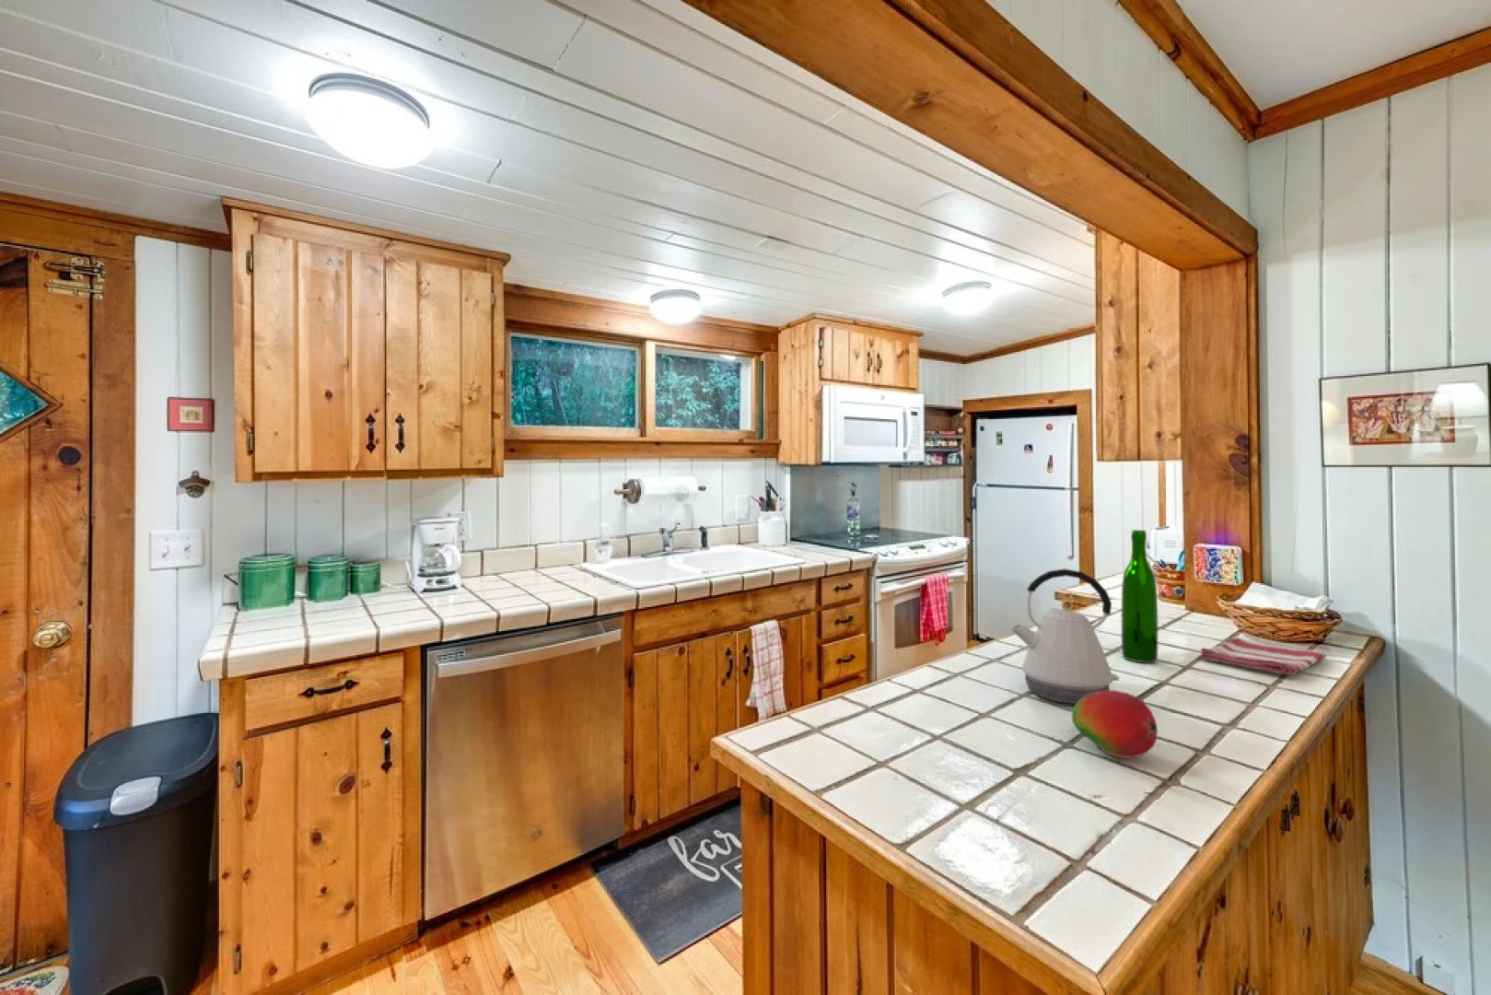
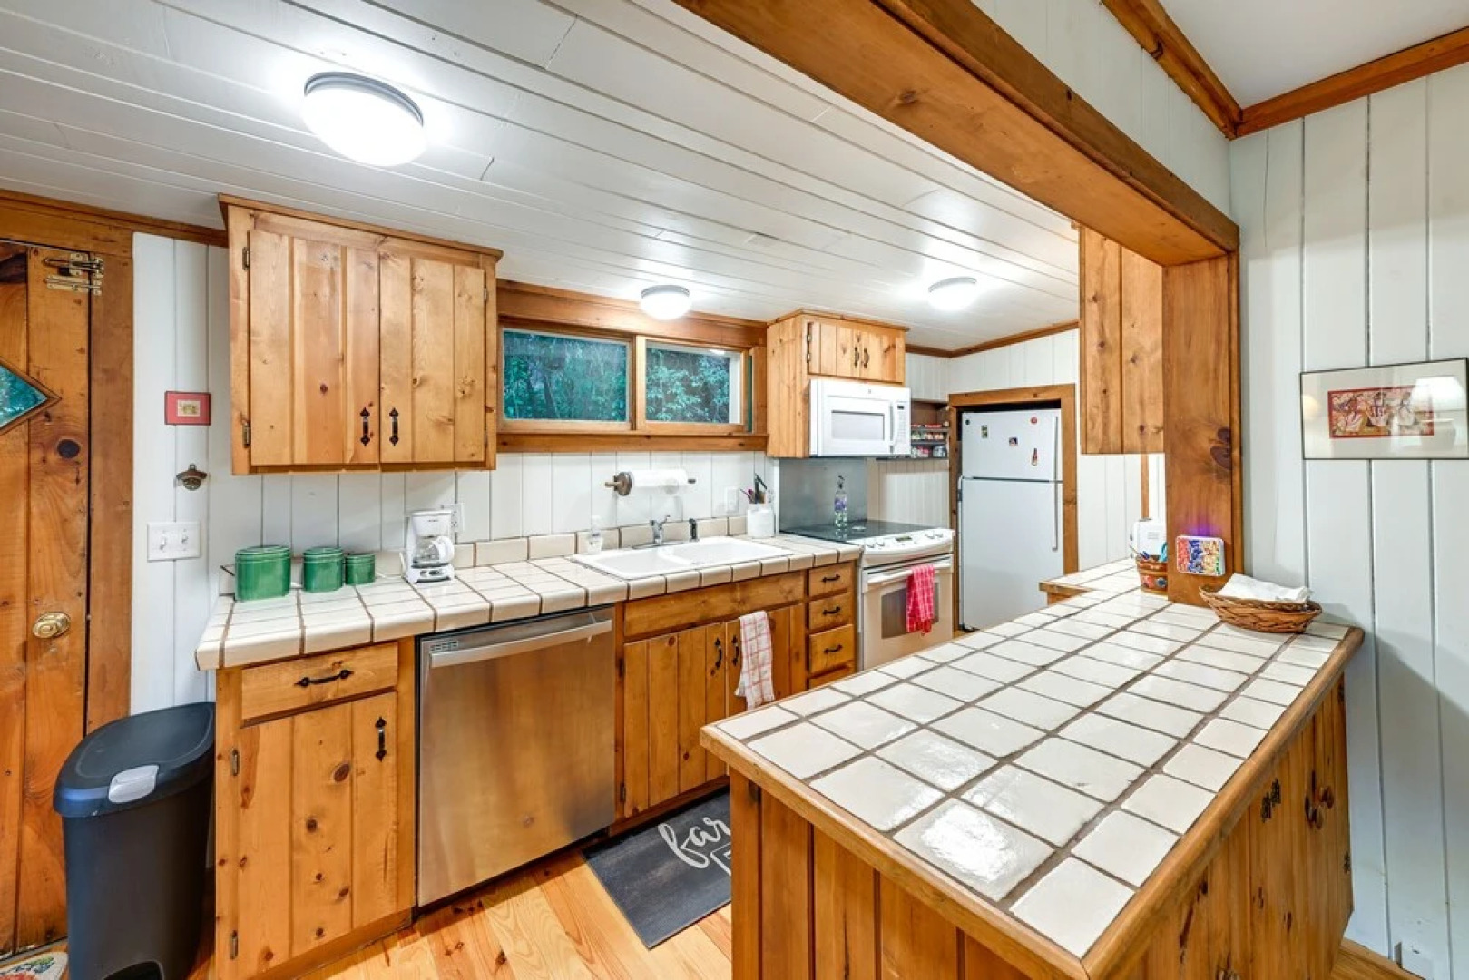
- wine bottle (1139, 594)
- kettle (1062, 631)
- dish towel (1262, 653)
- fruit (1112, 722)
